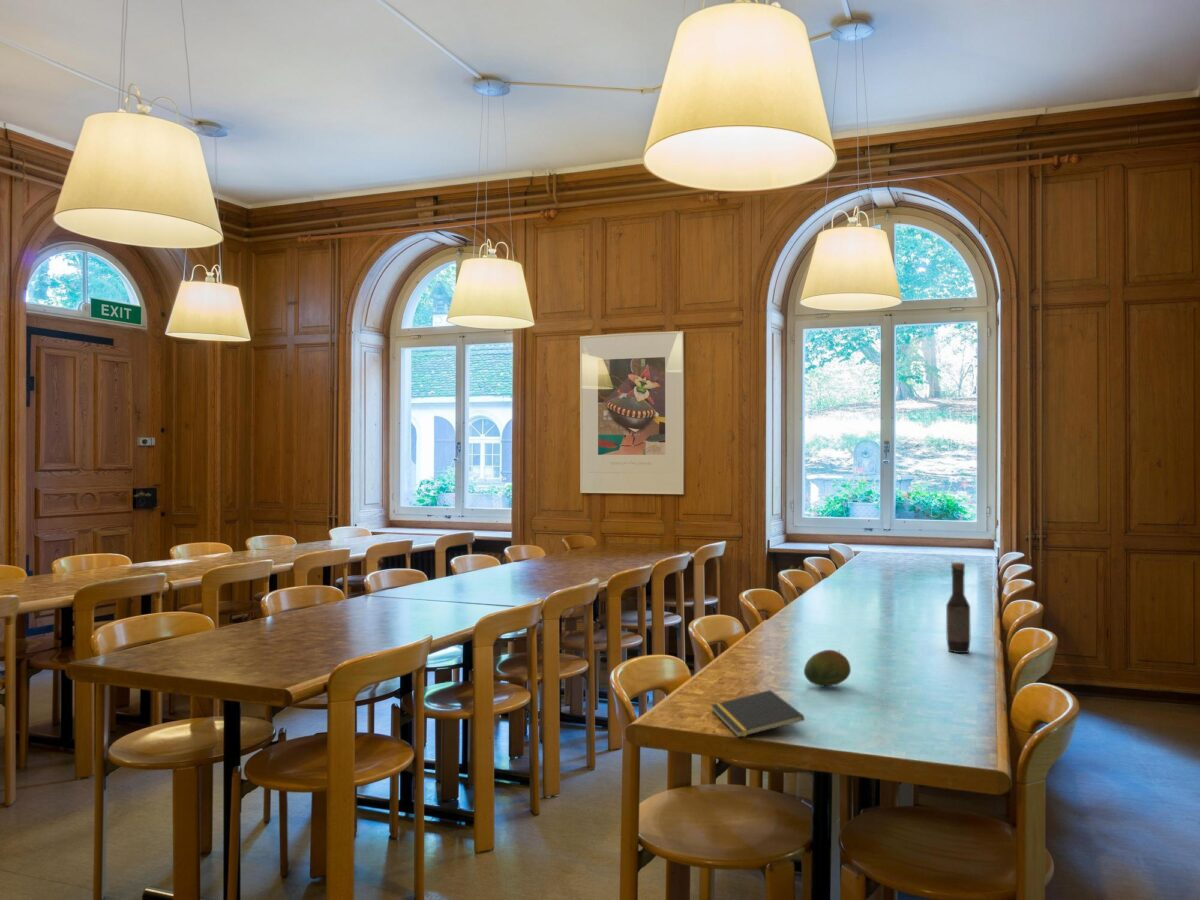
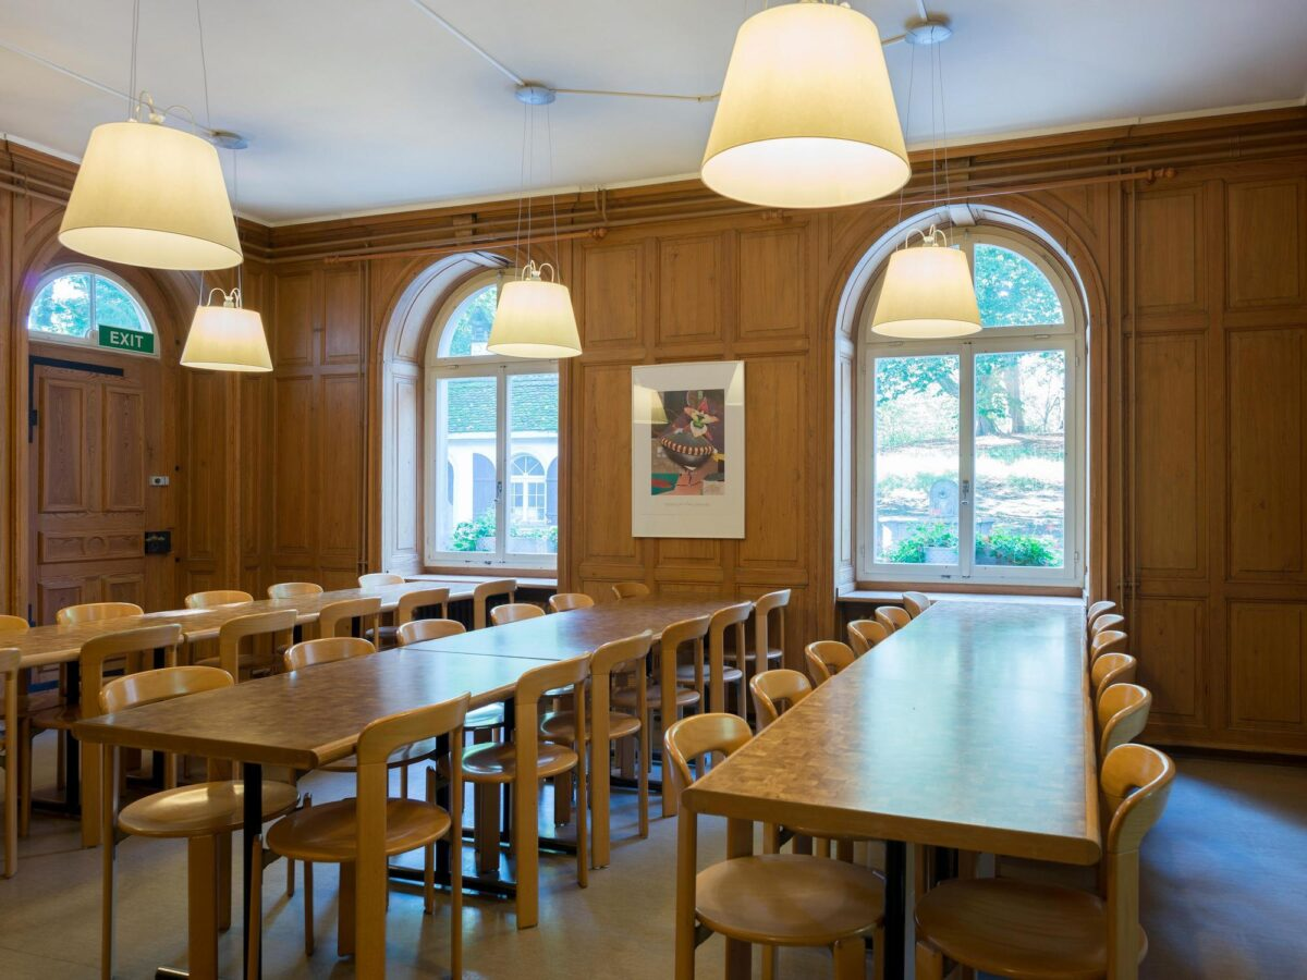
- bottle (958, 607)
- fruit (826, 668)
- notepad (755, 712)
